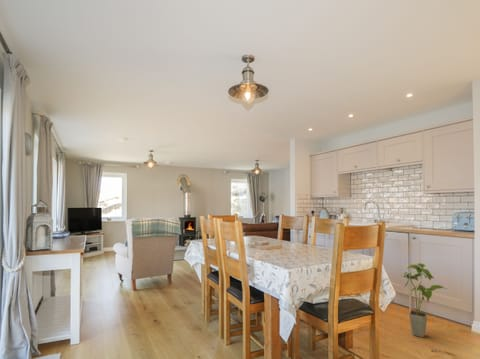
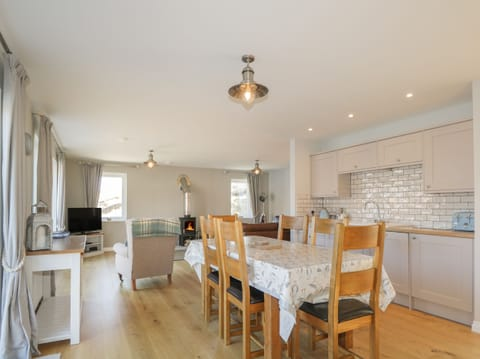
- house plant (423, 299)
